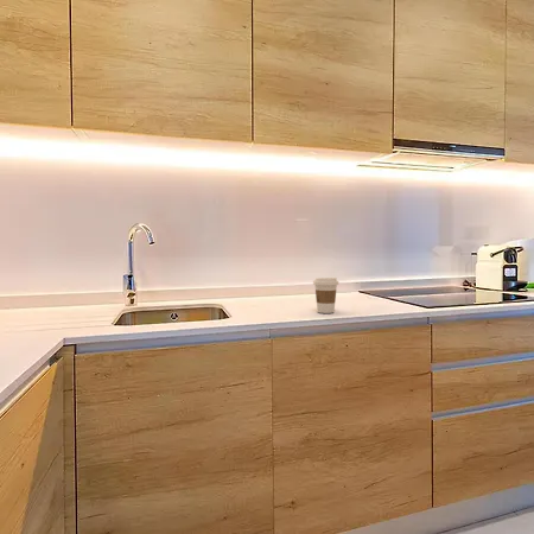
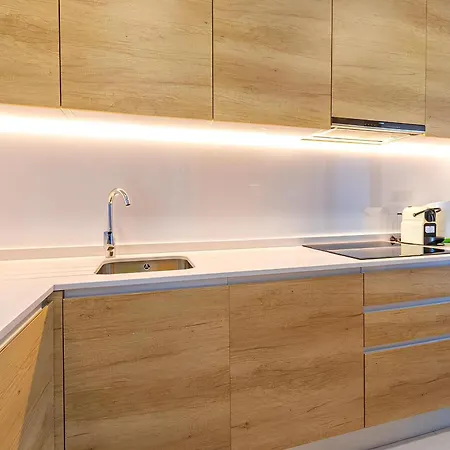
- coffee cup (325, 294)
